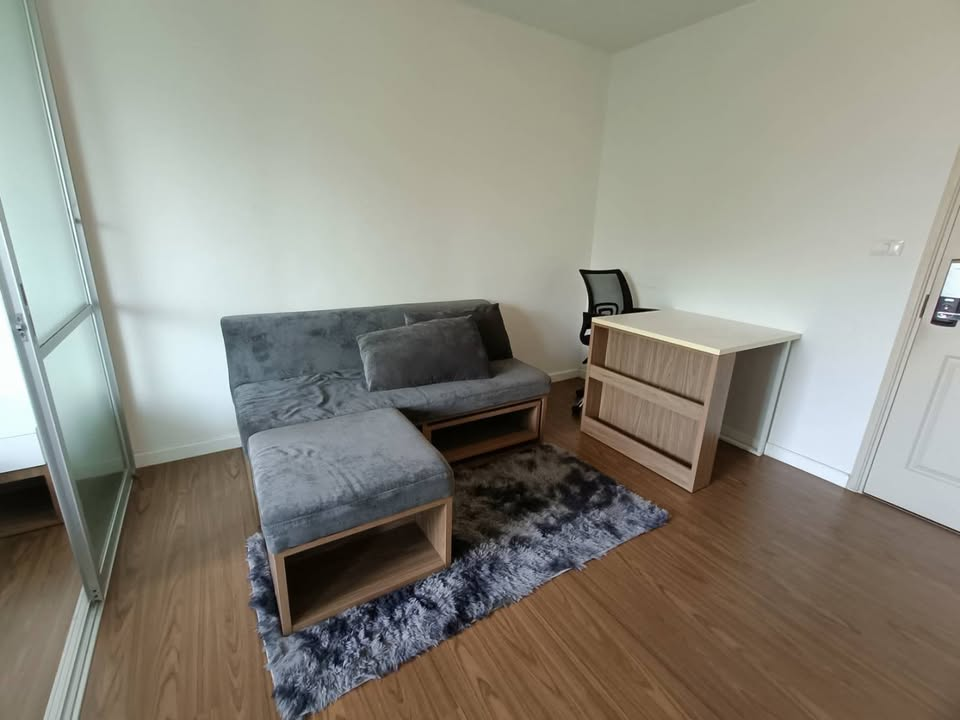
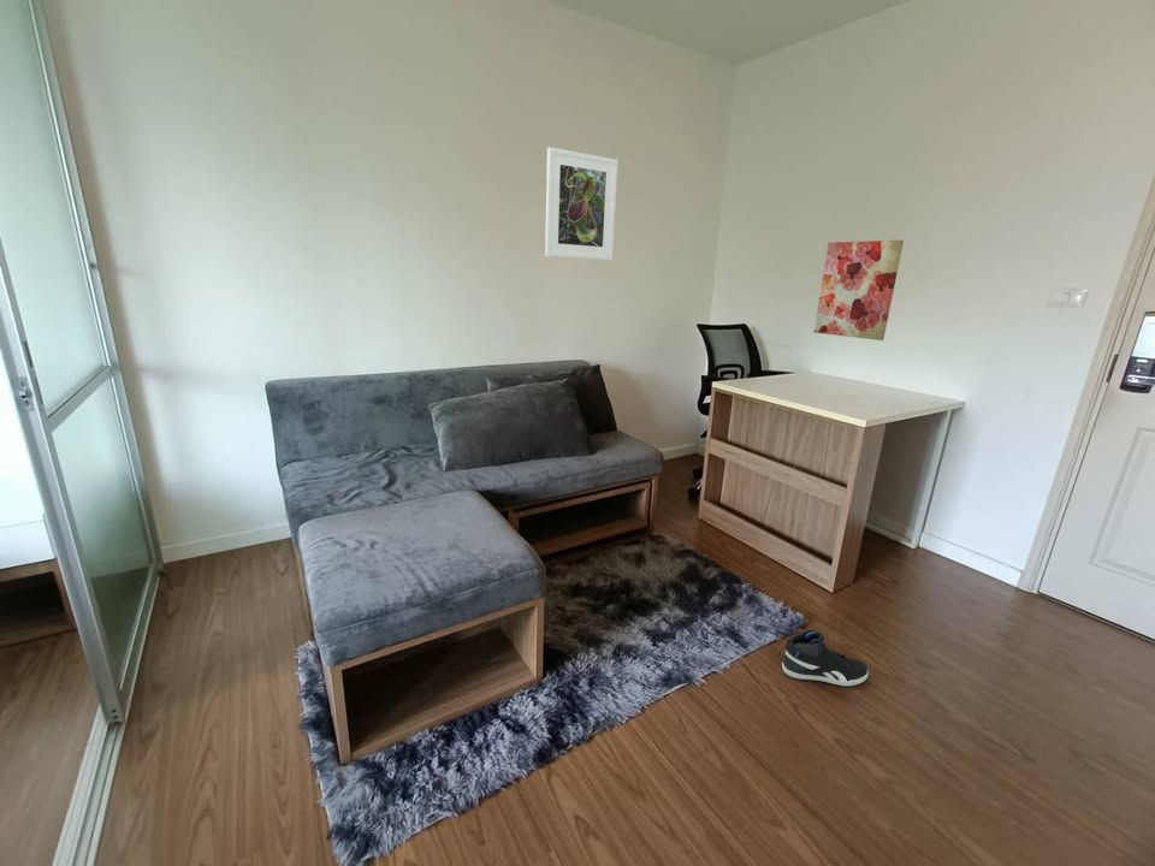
+ wall art (854, 290)
+ sneaker (828, 656)
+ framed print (581, 207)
